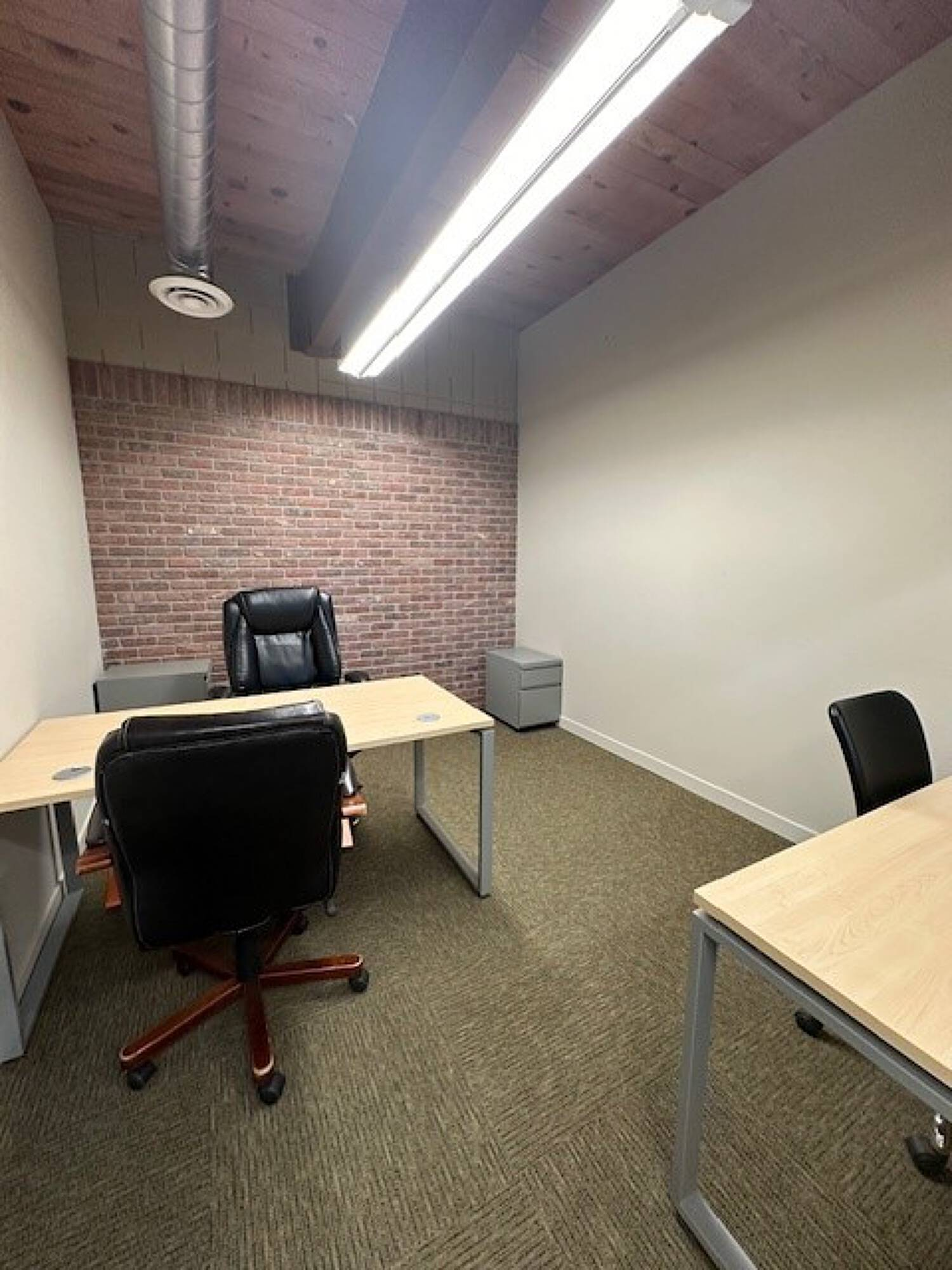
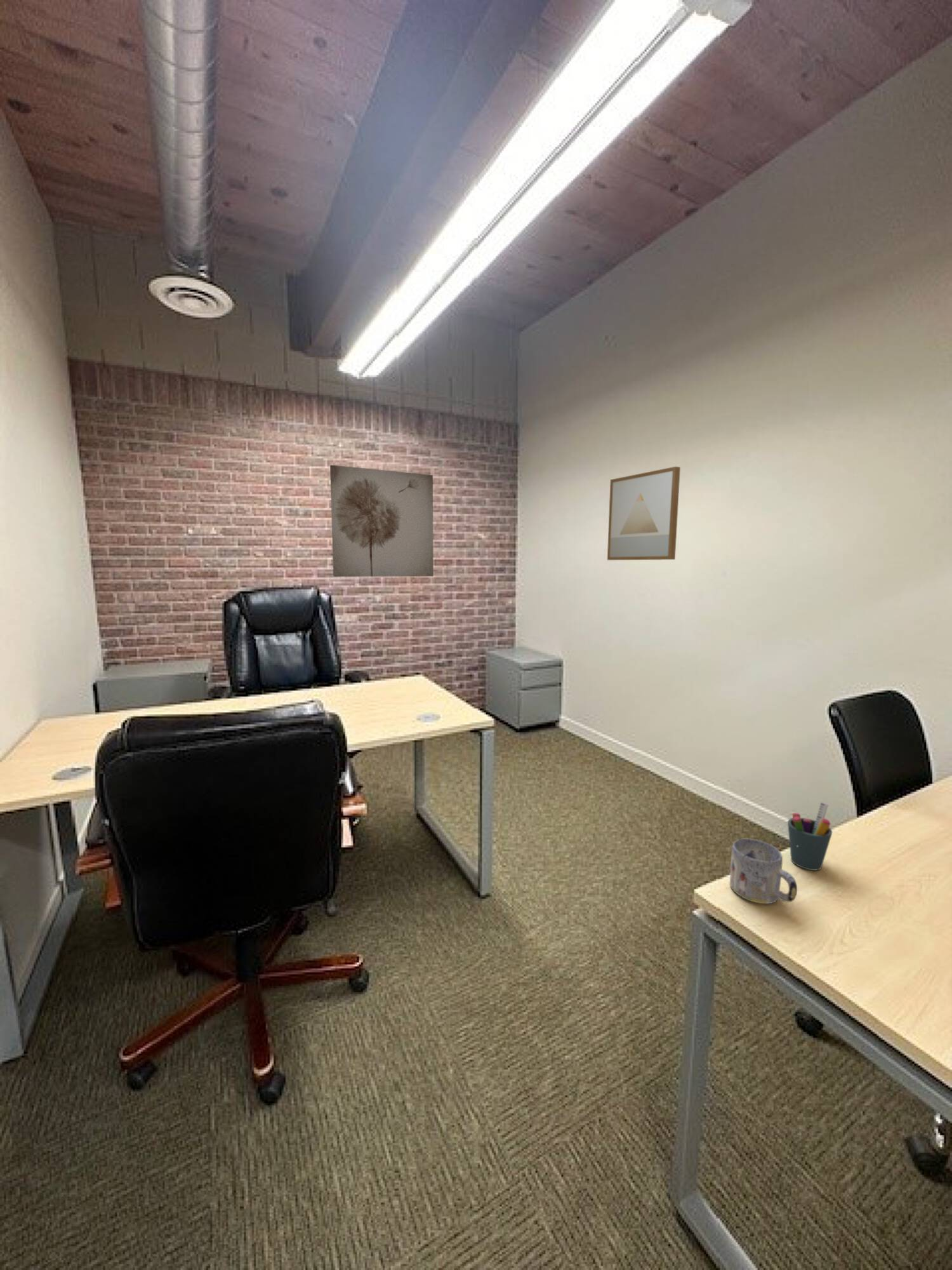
+ pen holder (809, 835)
+ wall art (385, 524)
+ mug (764, 874)
+ wall art (640, 517)
